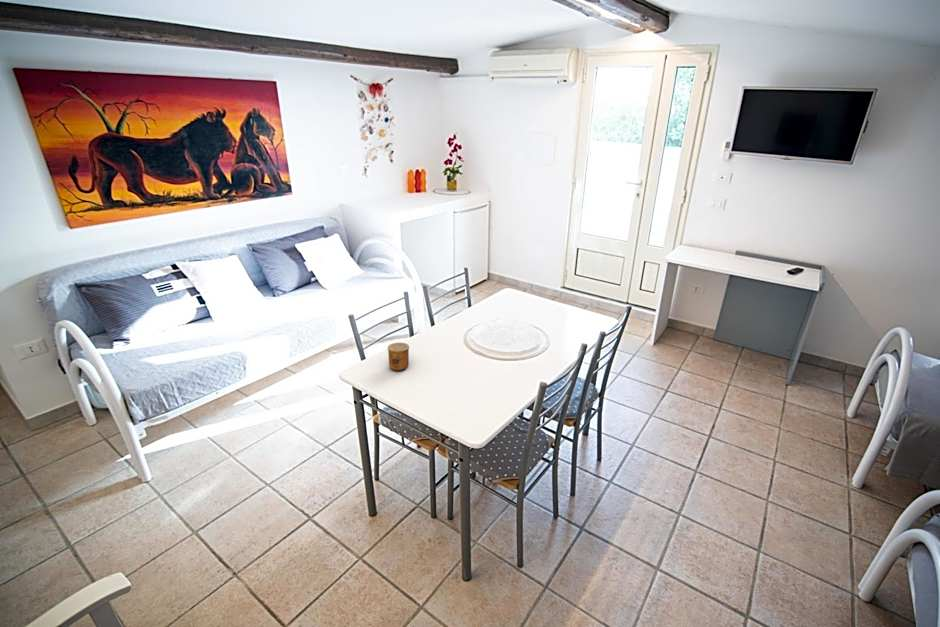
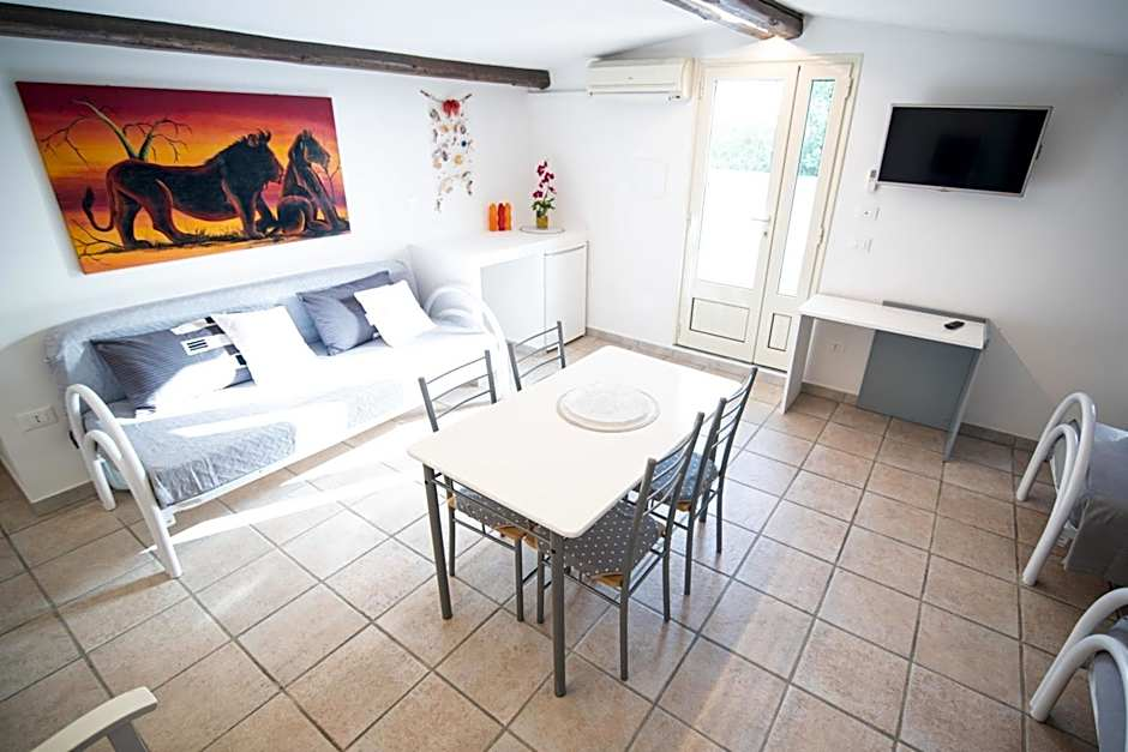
- cup (398, 356)
